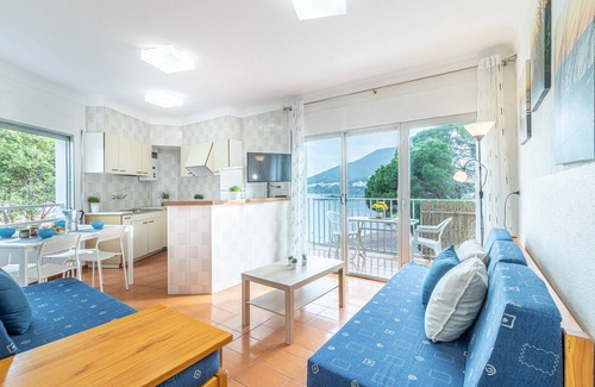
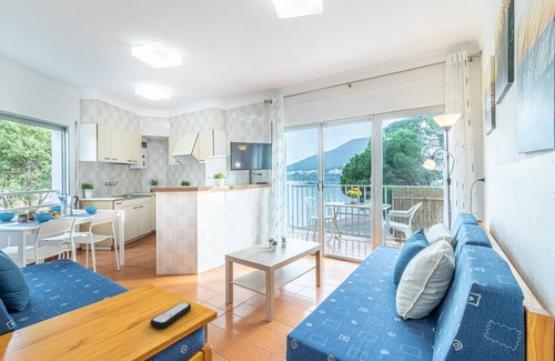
+ remote control (172, 313)
